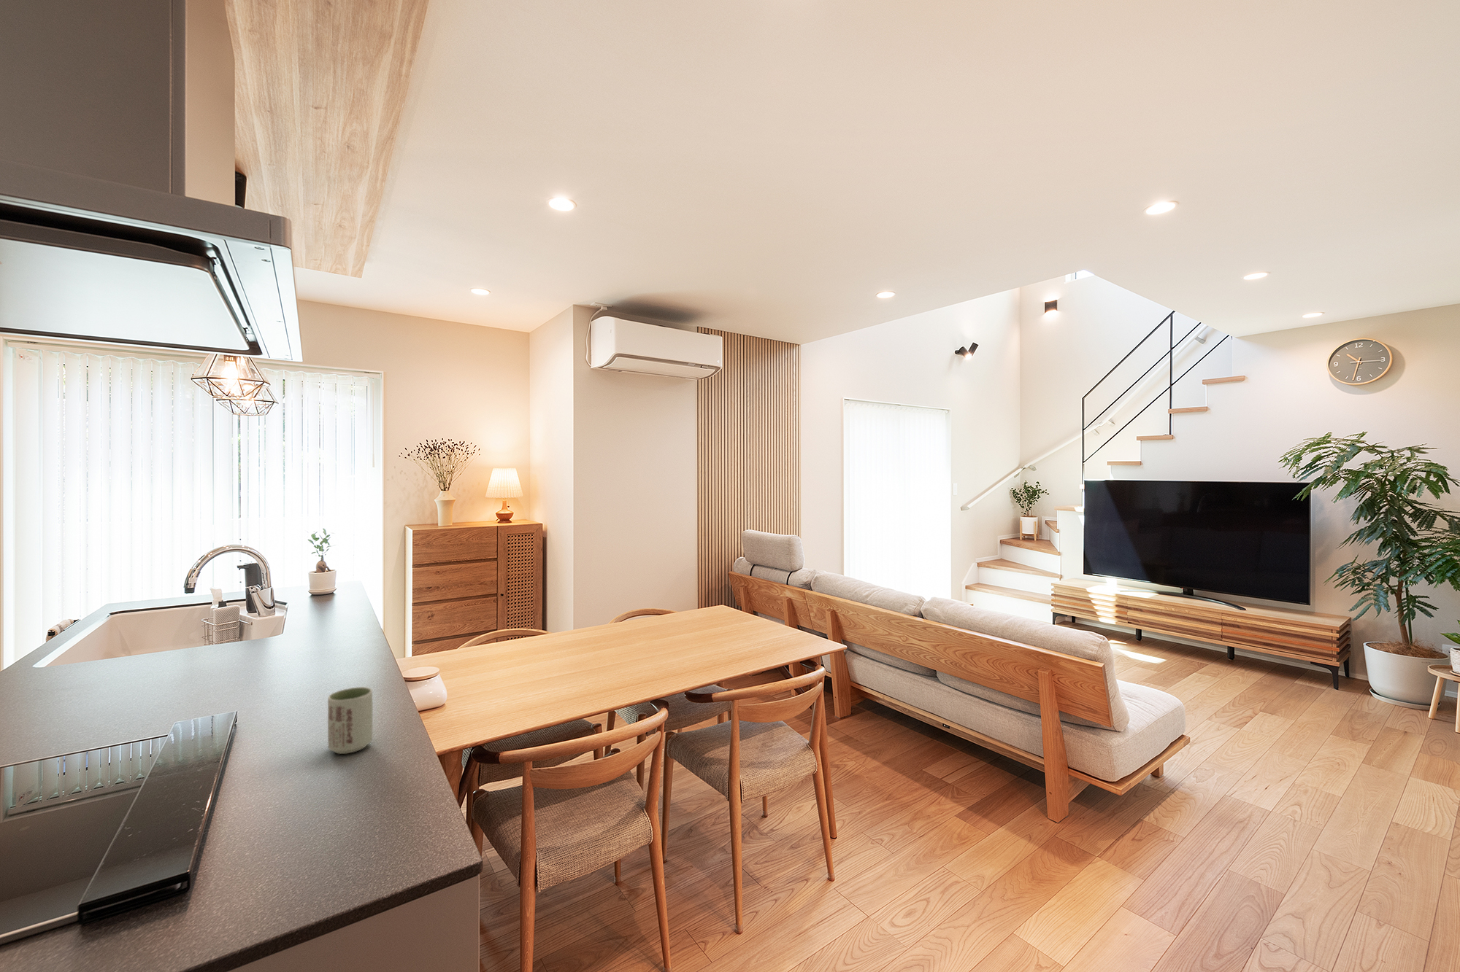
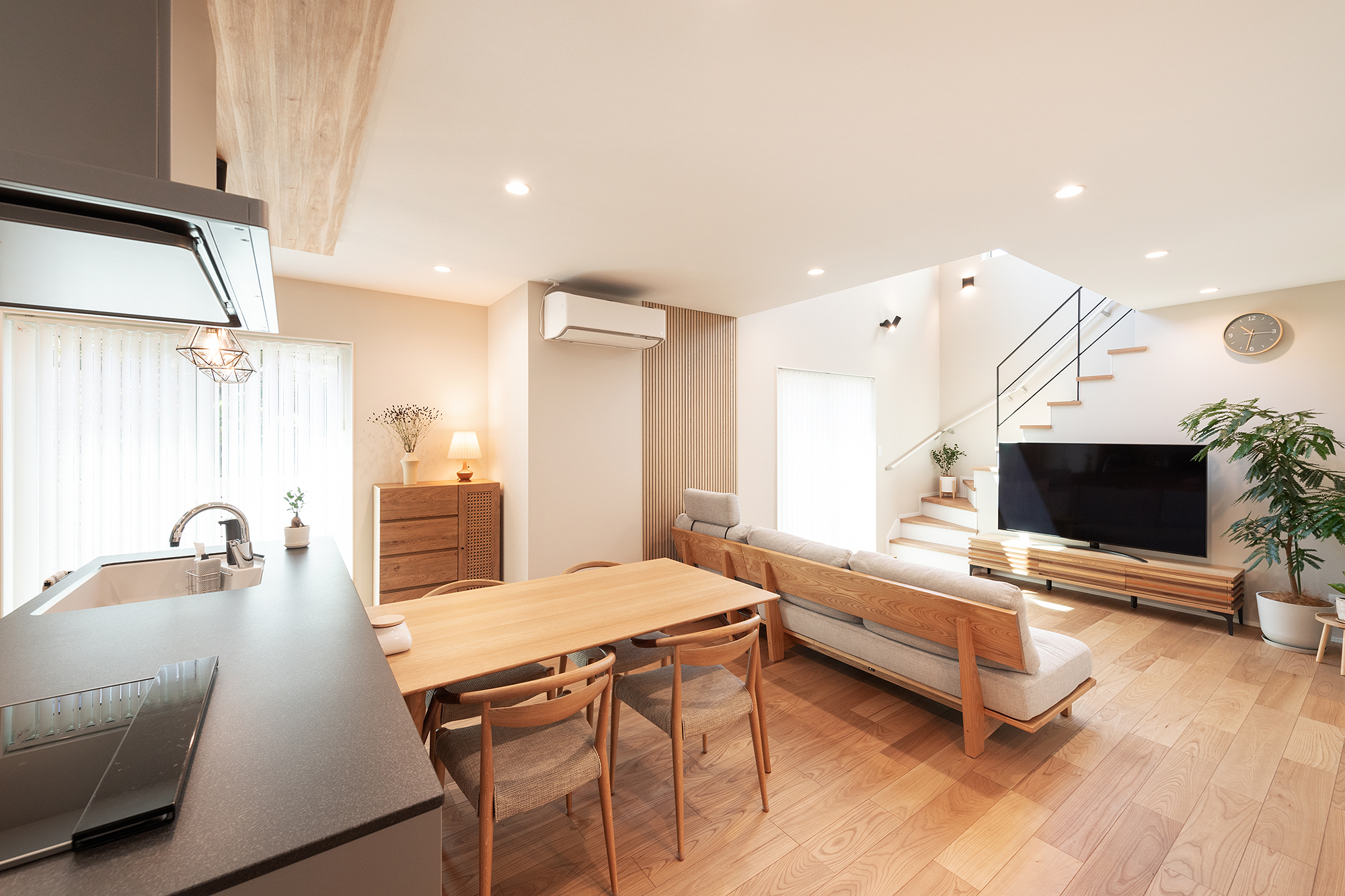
- cup (351, 719)
